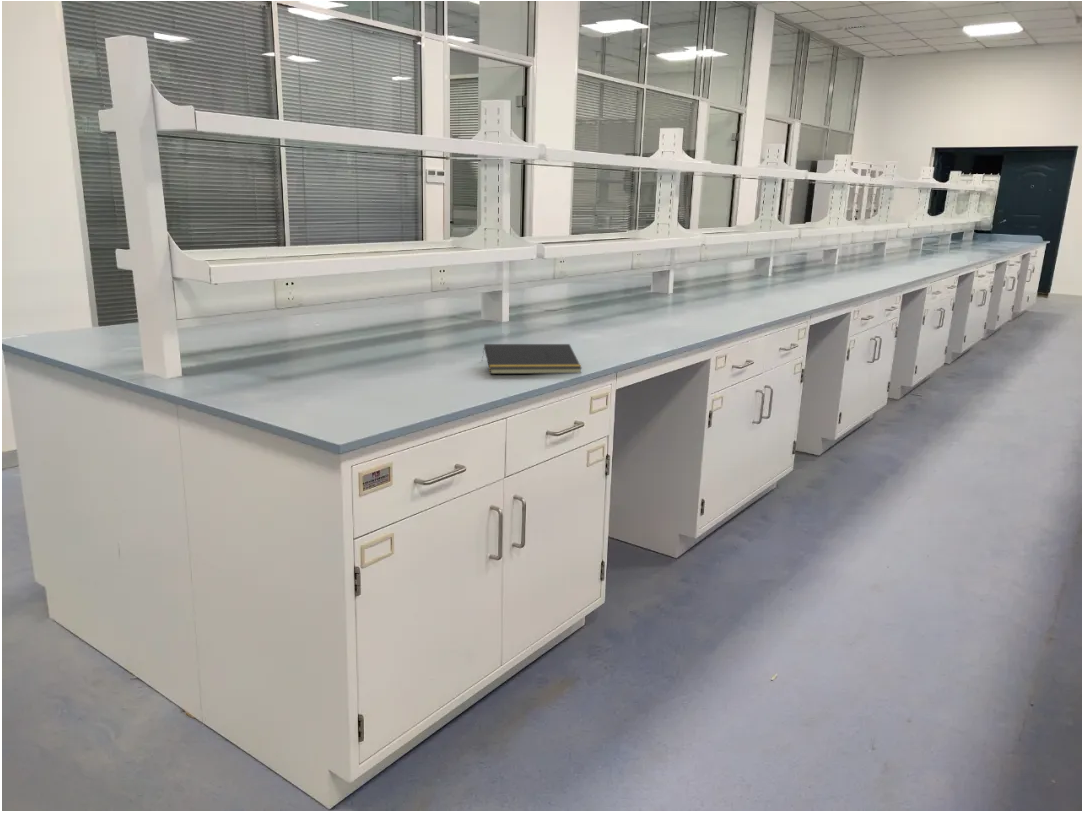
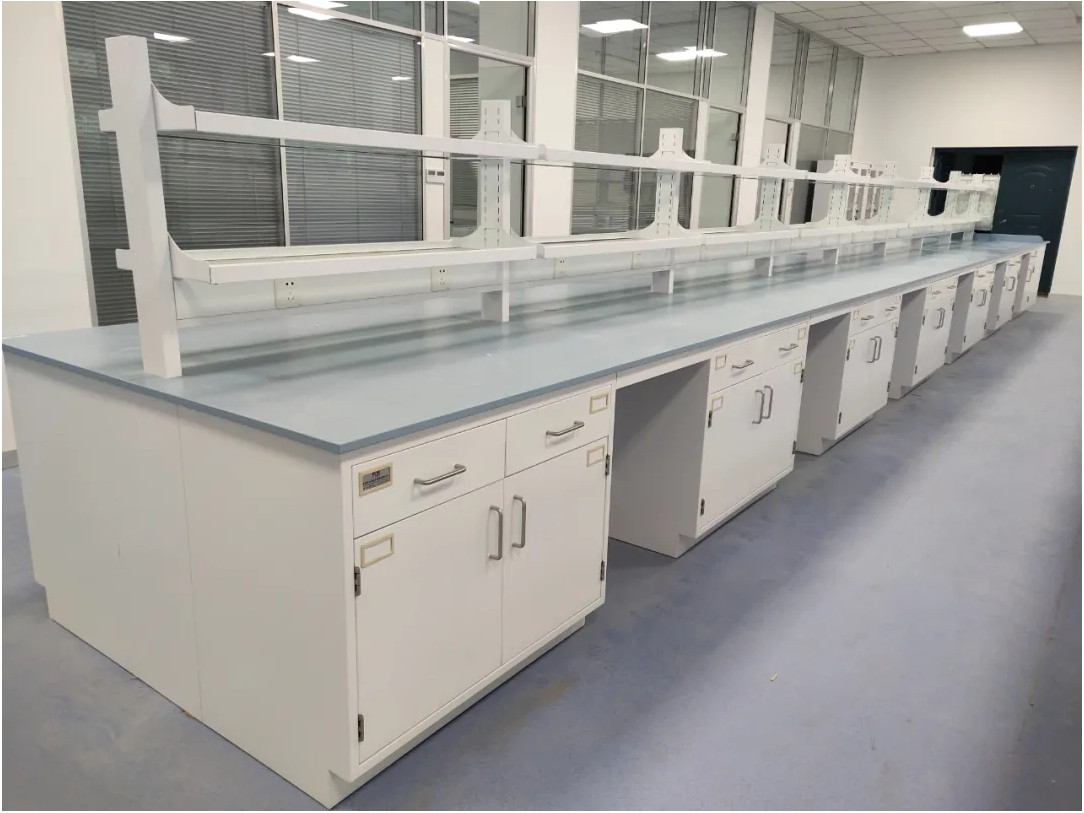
- notepad (531, 358)
